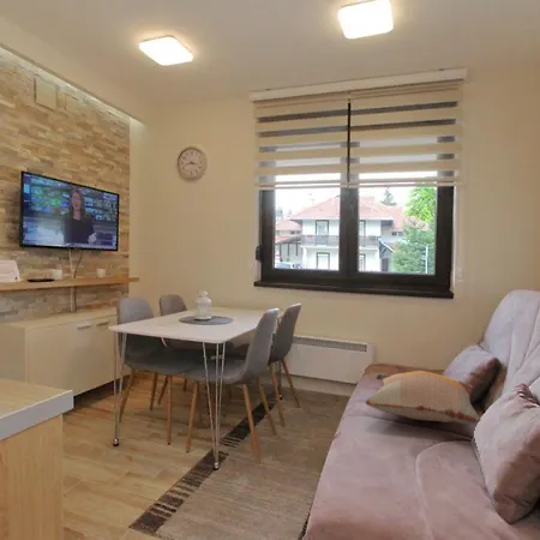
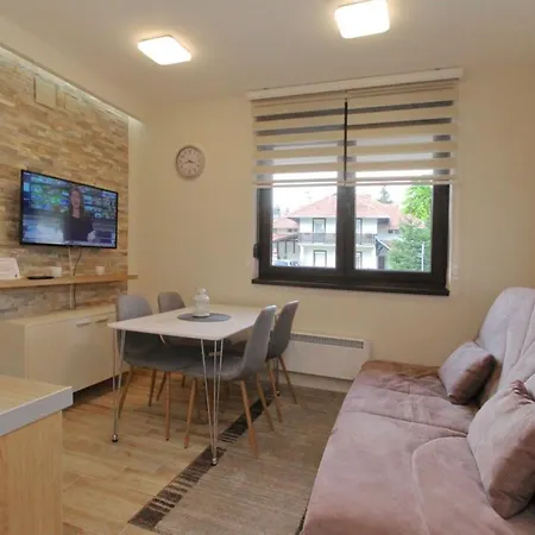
- decorative pillow (420, 394)
